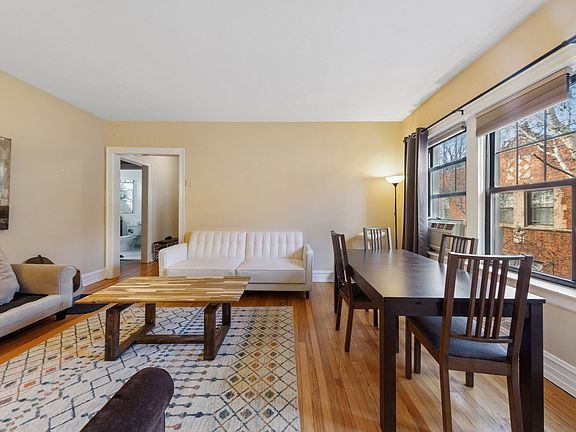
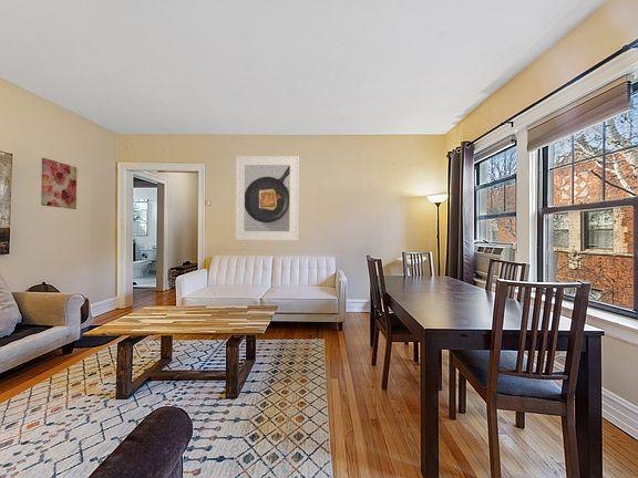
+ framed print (267, 198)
+ wall art (60, 185)
